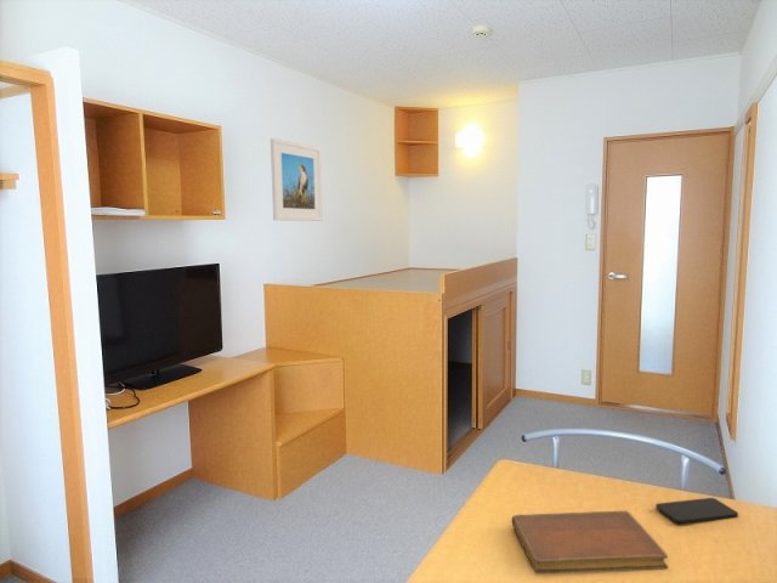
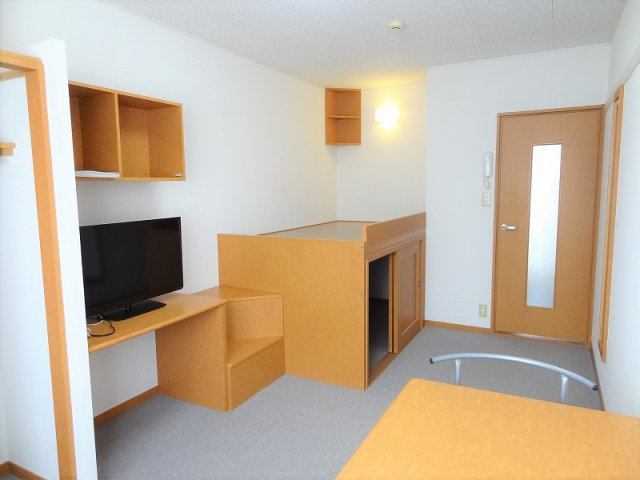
- smartphone (696, 510)
- notebook (584, 538)
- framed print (297, 182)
